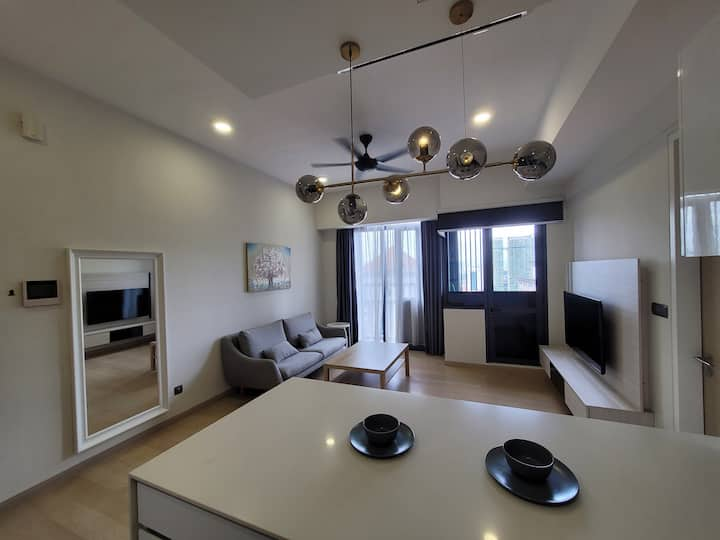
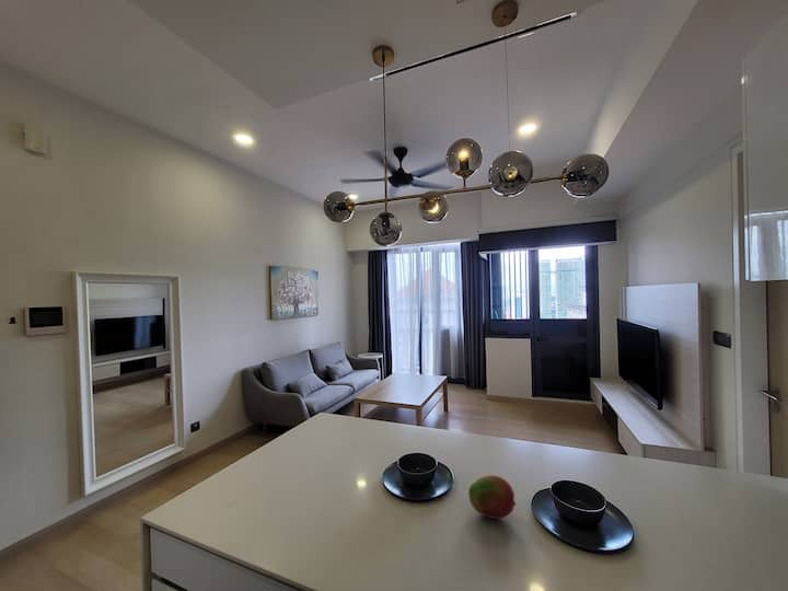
+ fruit (491, 496)
